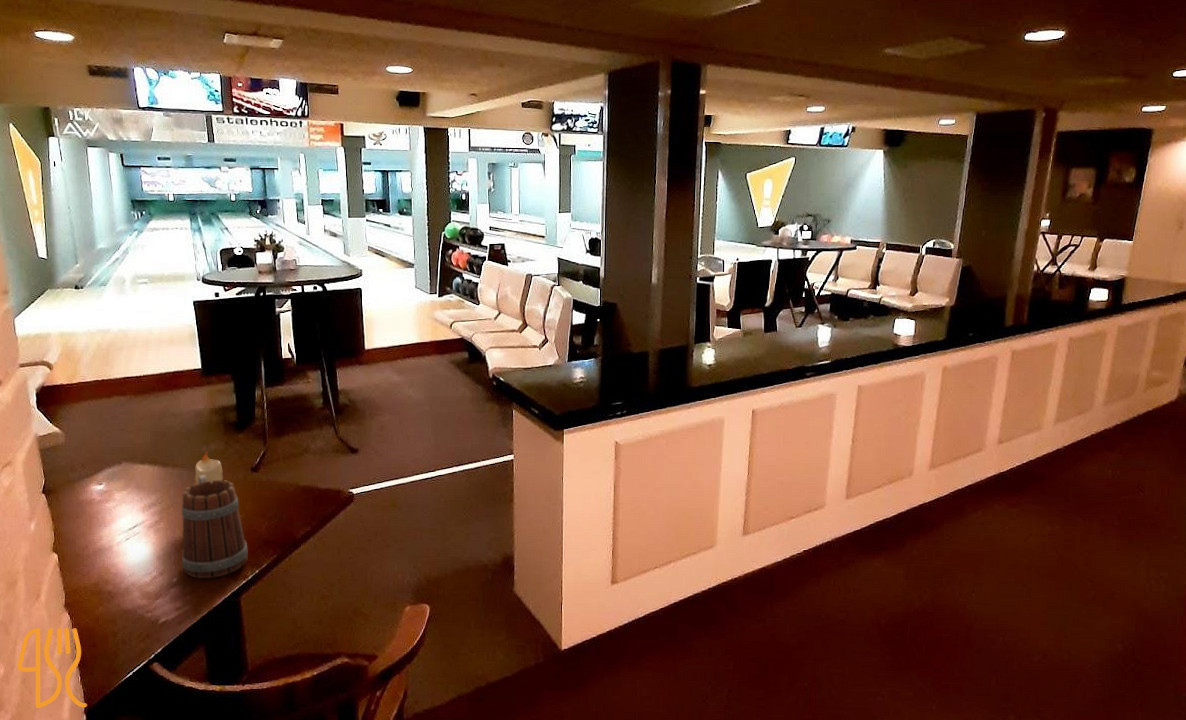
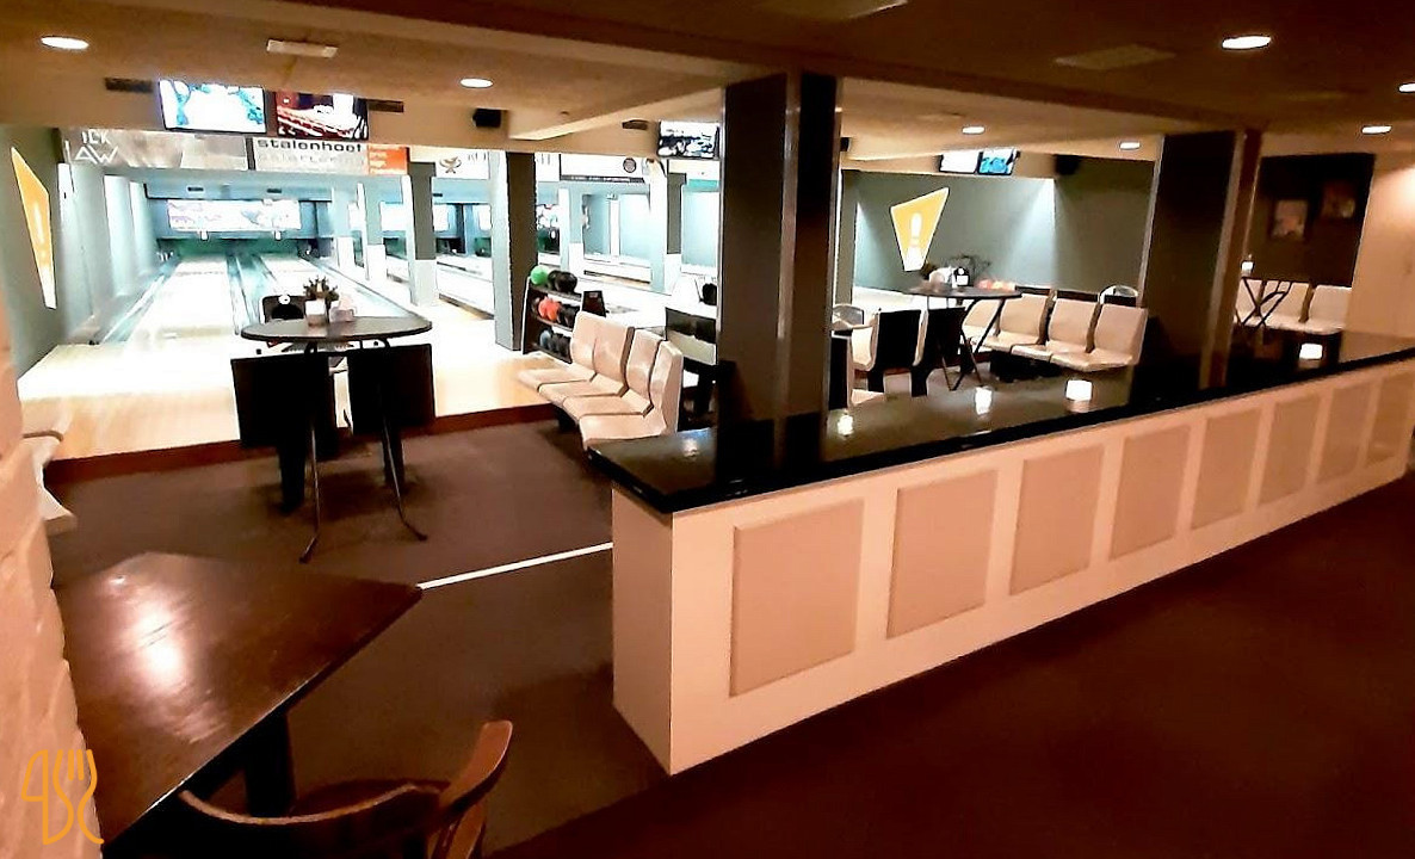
- candle (211, 482)
- beer mug (210, 522)
